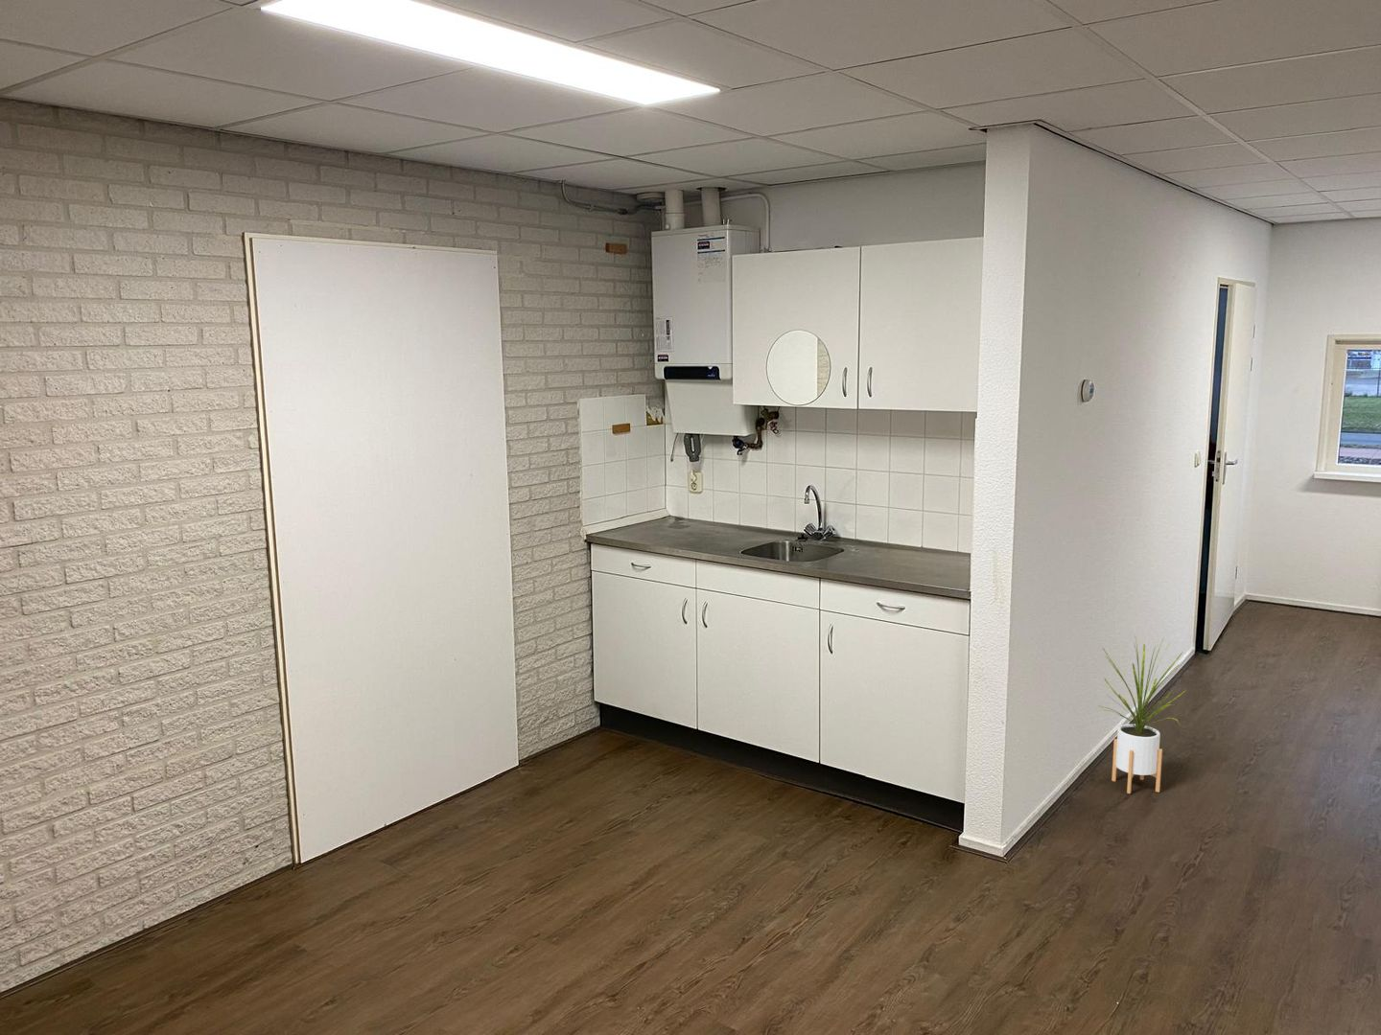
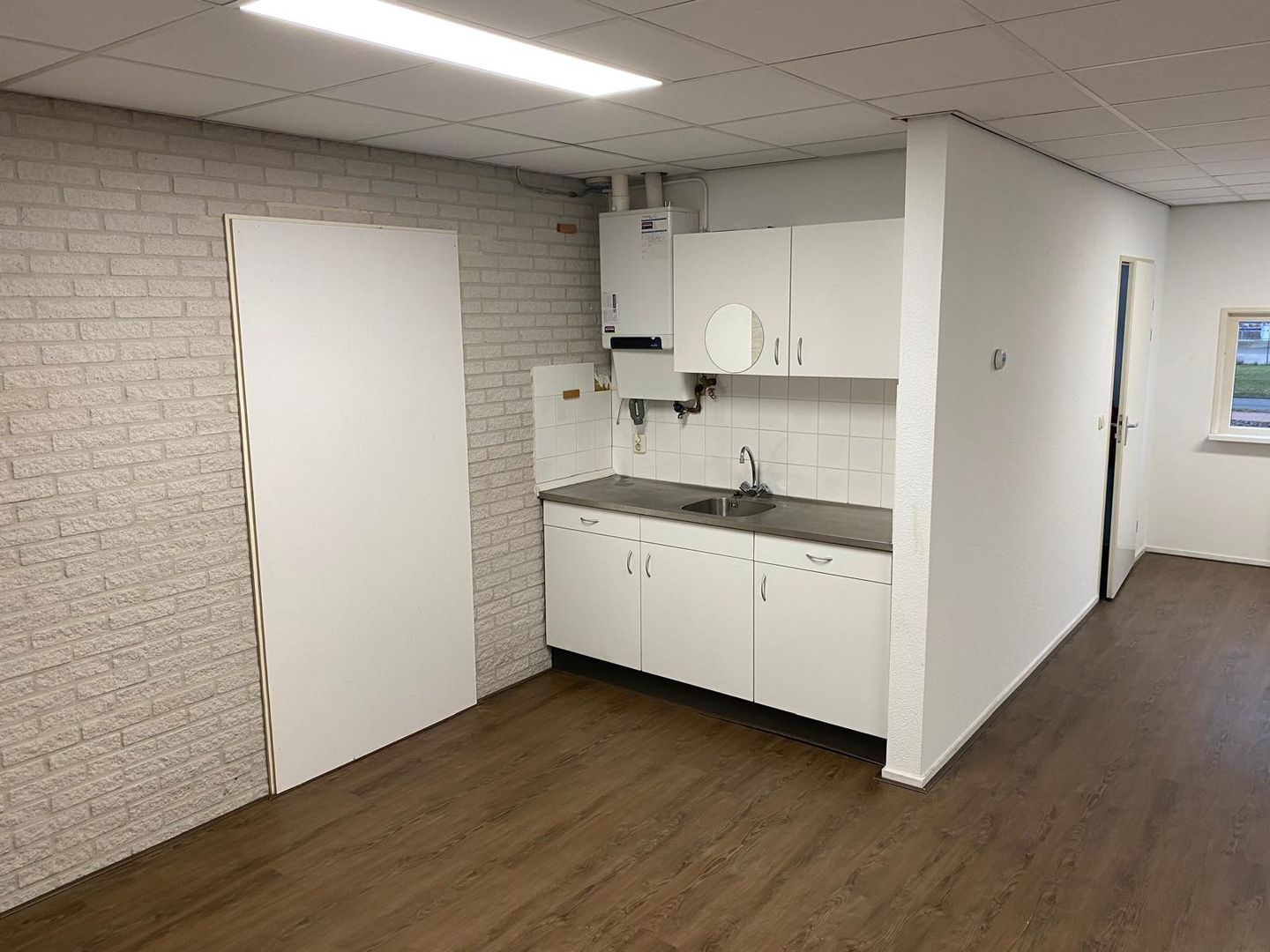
- house plant (1137, 712)
